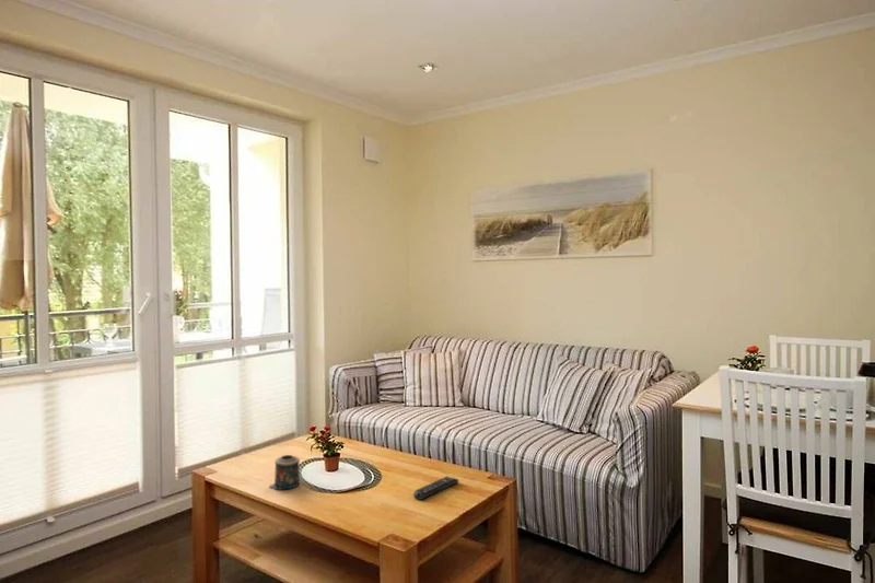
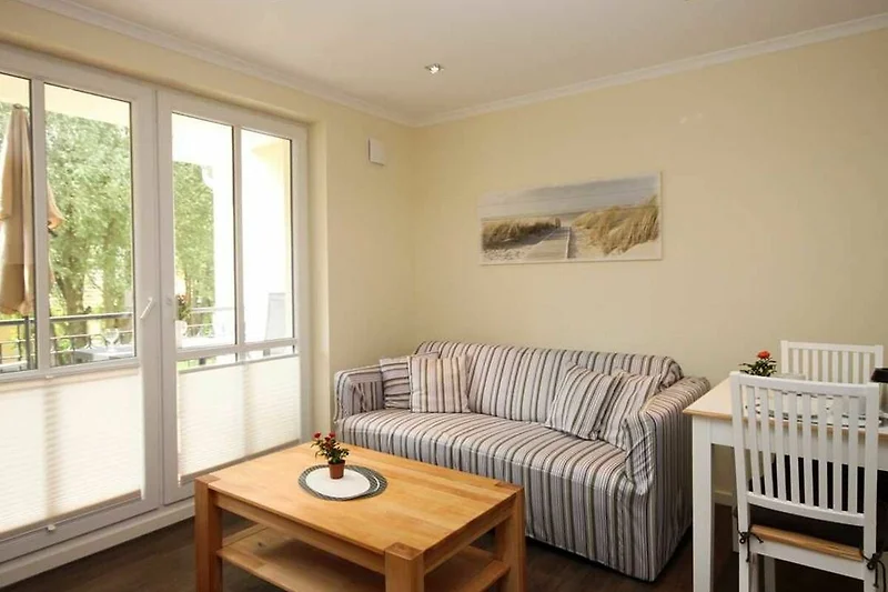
- remote control (436, 487)
- candle (283, 470)
